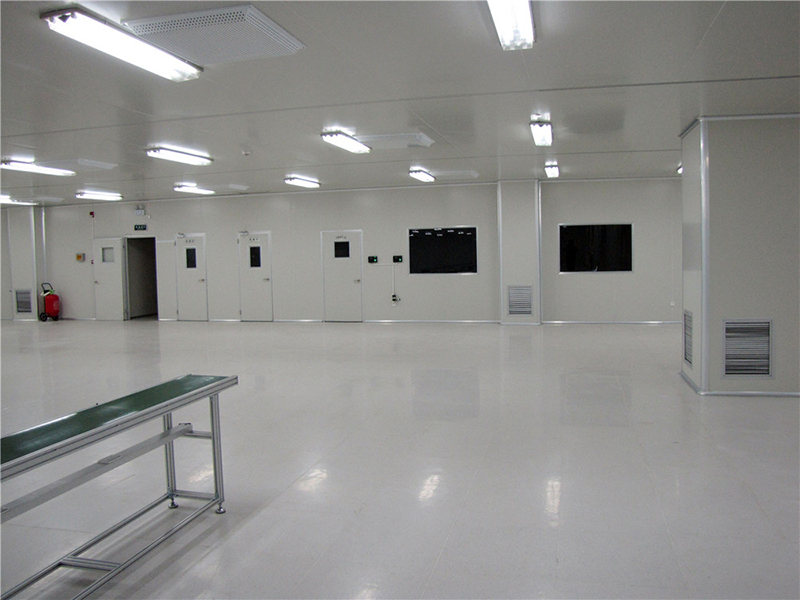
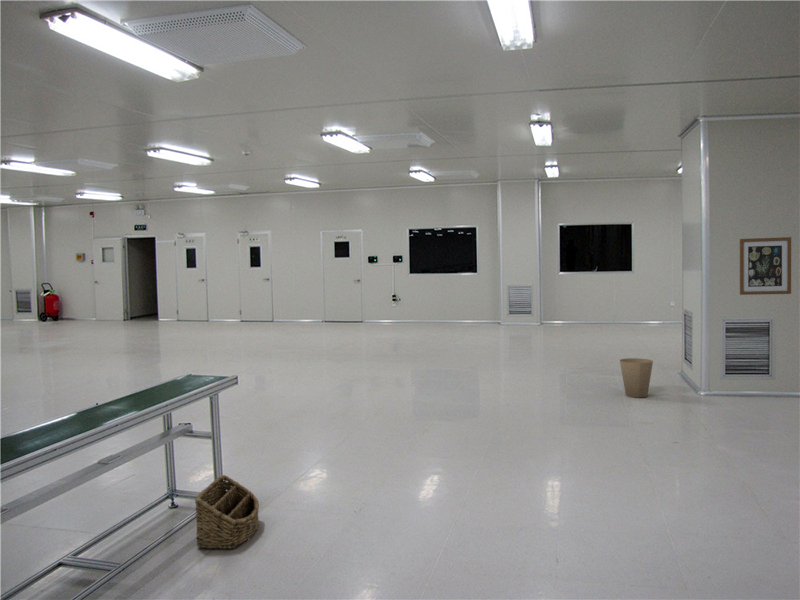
+ basket (231, 509)
+ wall art (765, 266)
+ trash can (636, 378)
